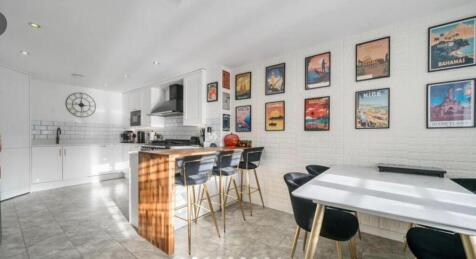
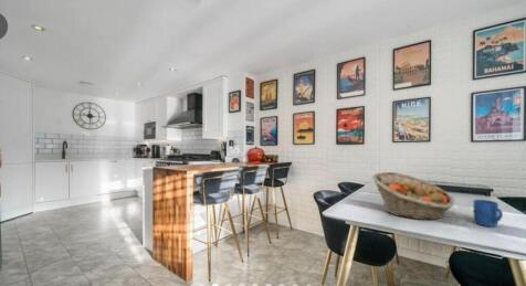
+ mug (488, 213)
+ fruit basket (410, 193)
